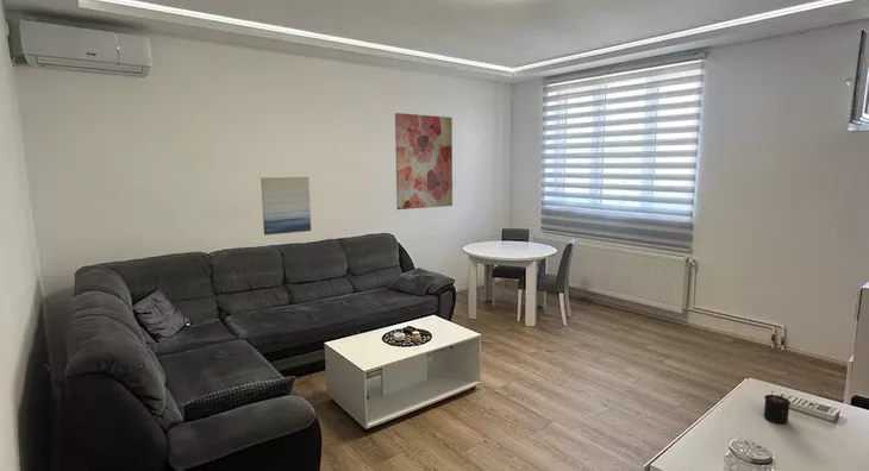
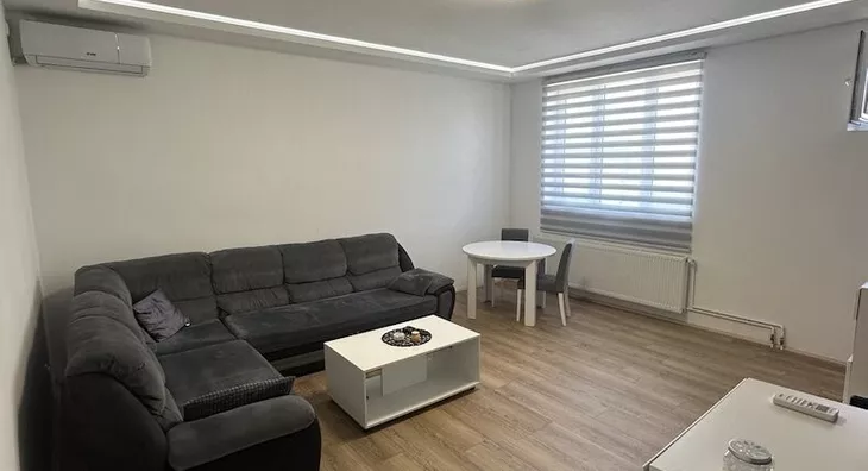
- wall art (286, 205)
- wall art (425, 162)
- candle (776, 404)
